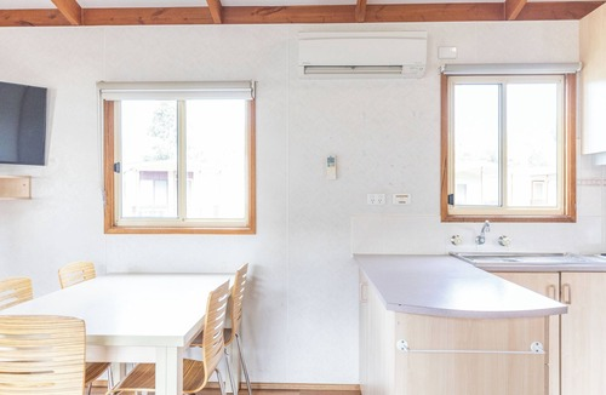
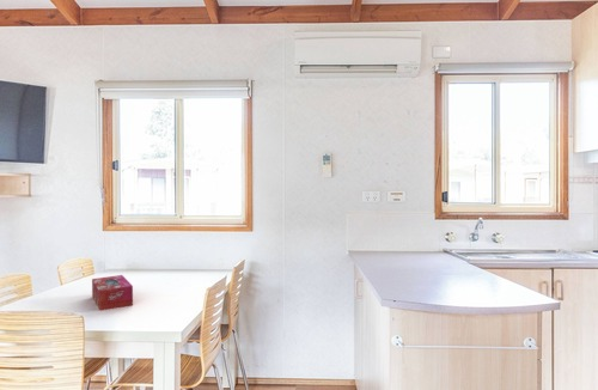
+ tissue box (111, 291)
